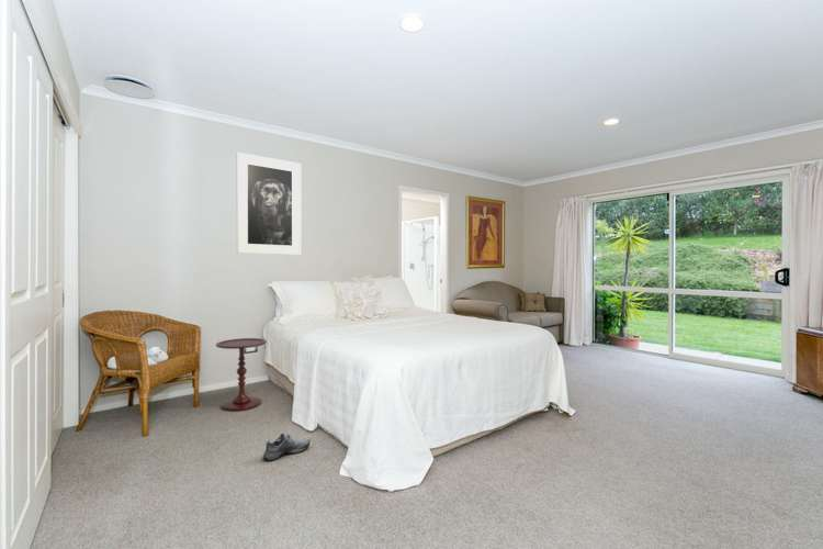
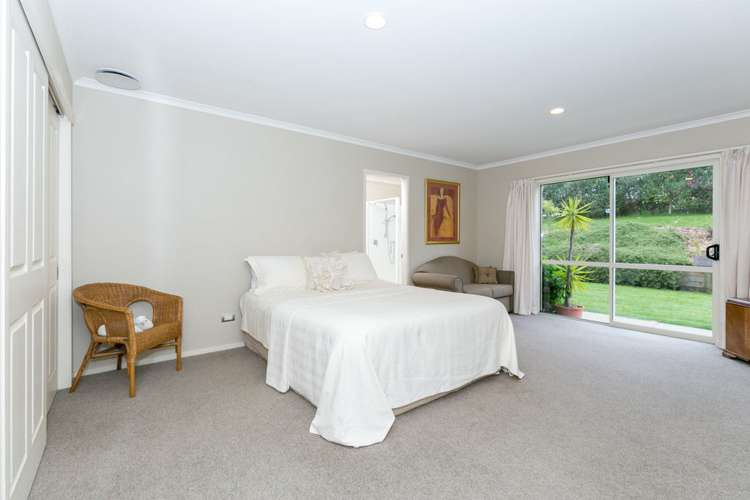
- side table (241, 372)
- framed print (270, 205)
- shoe (286, 441)
